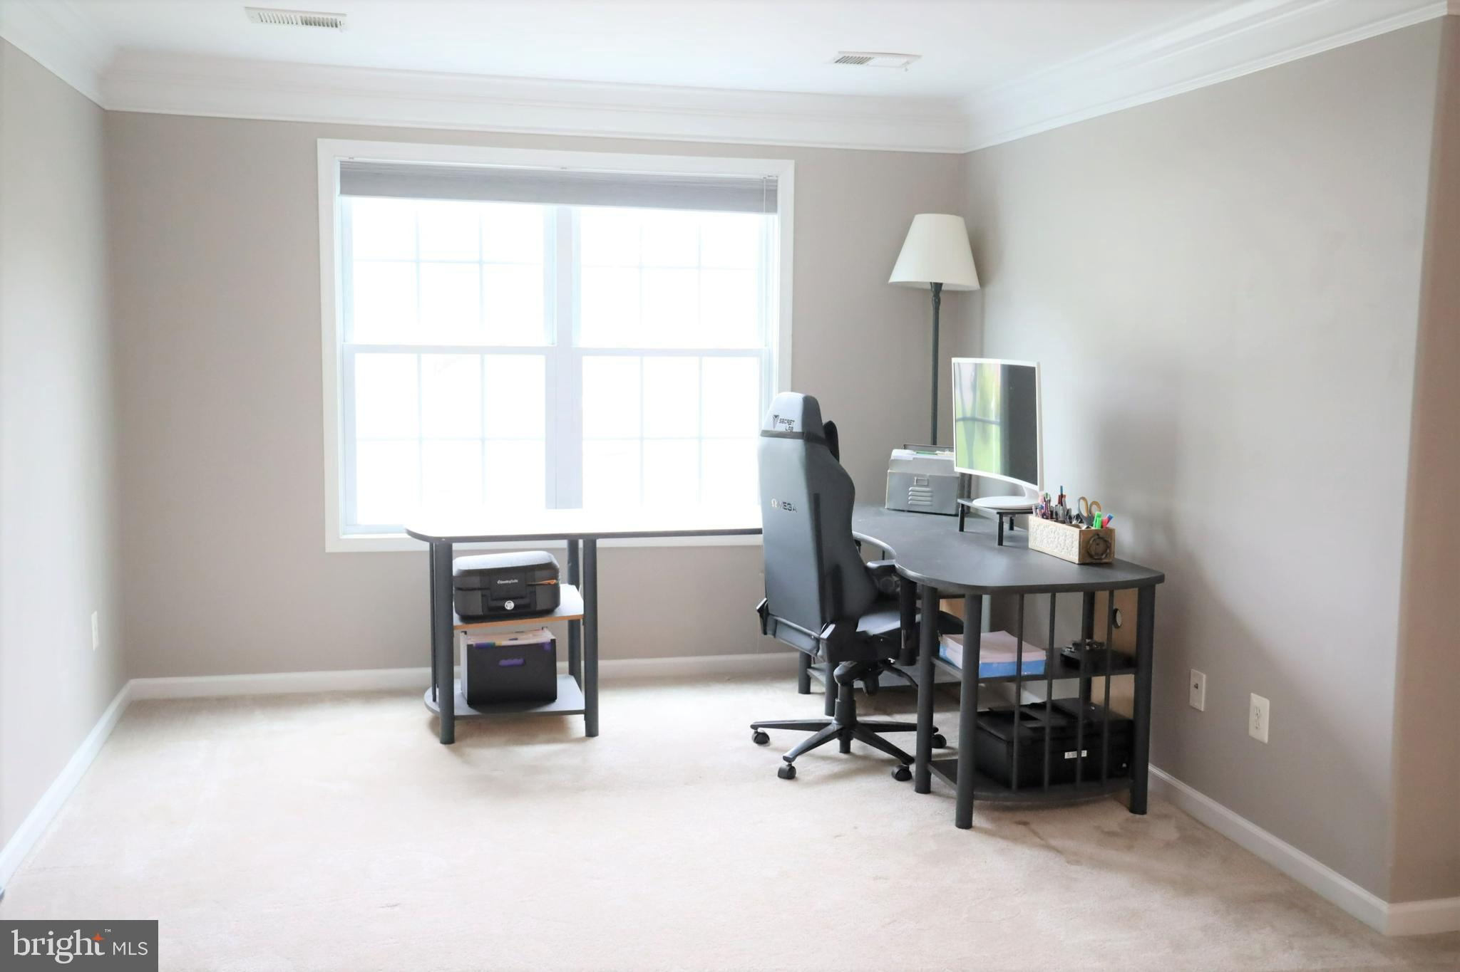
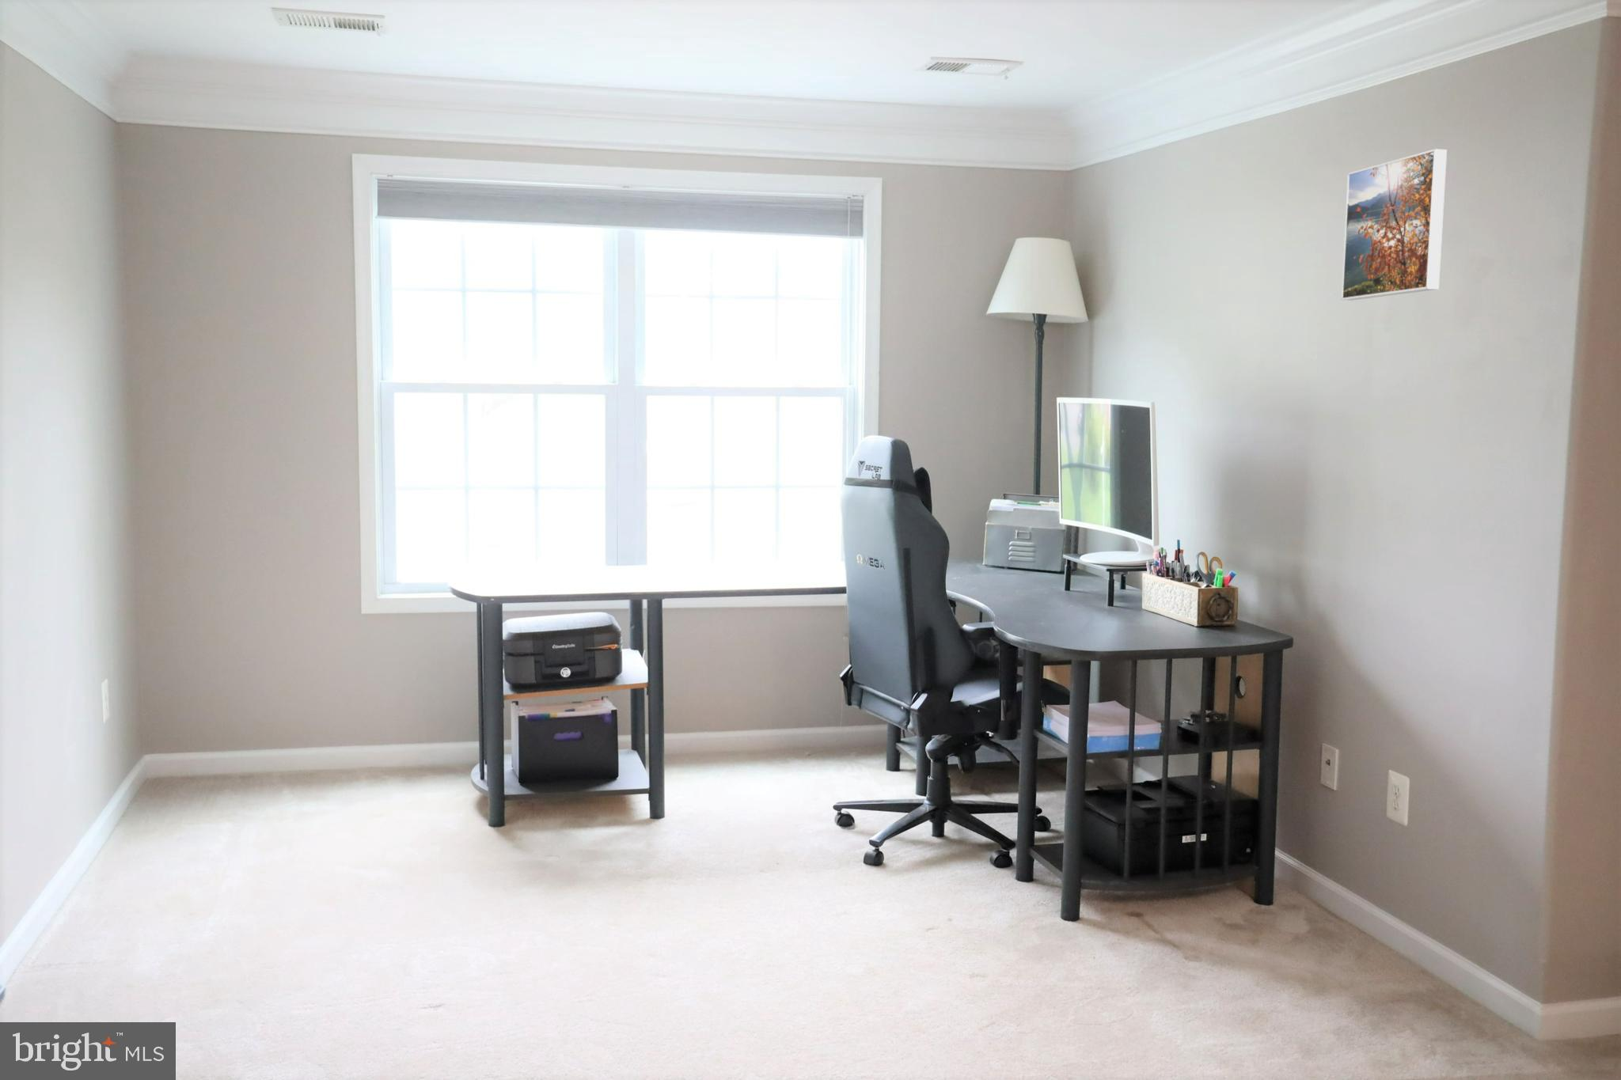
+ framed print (1391, 229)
